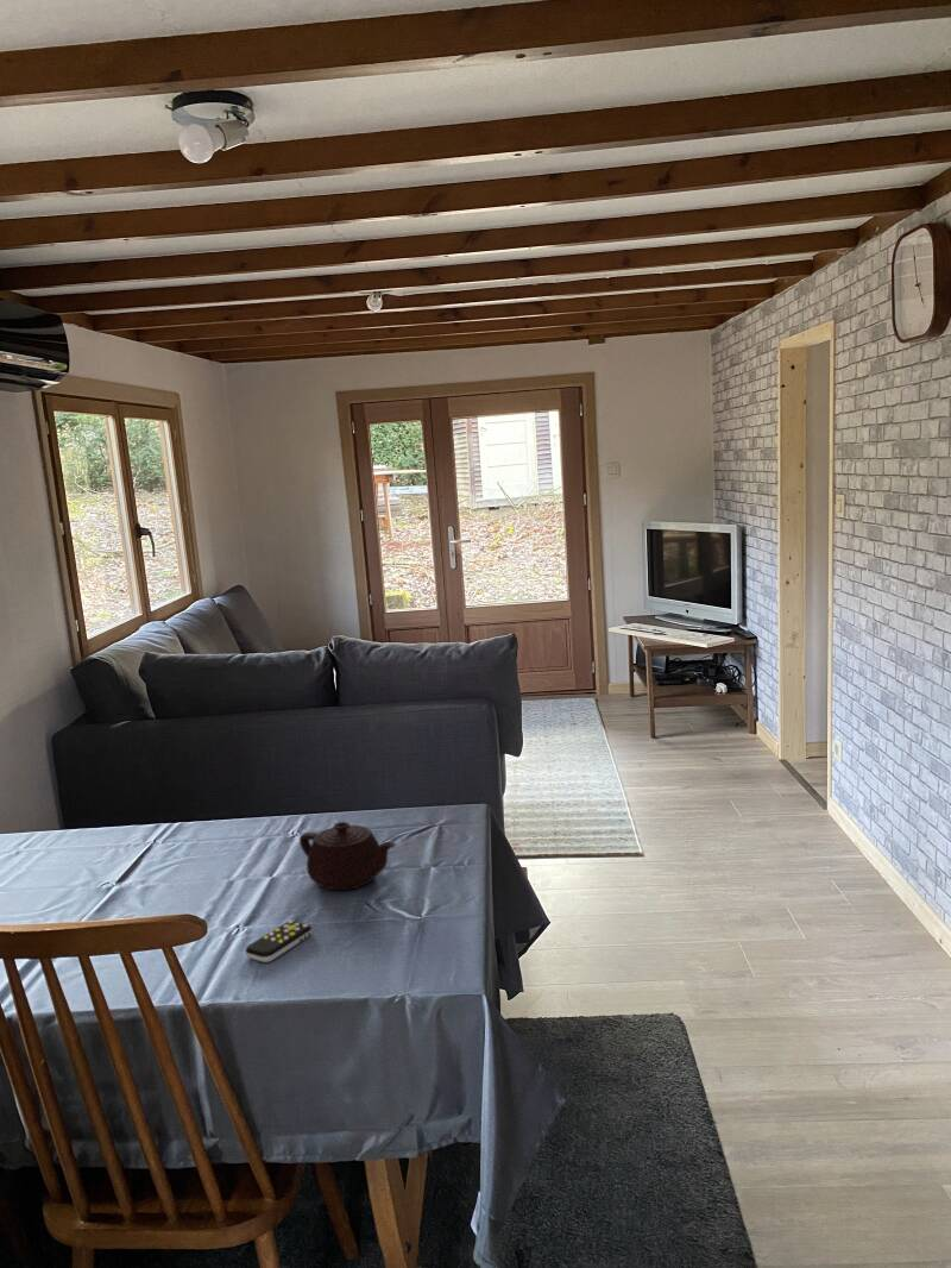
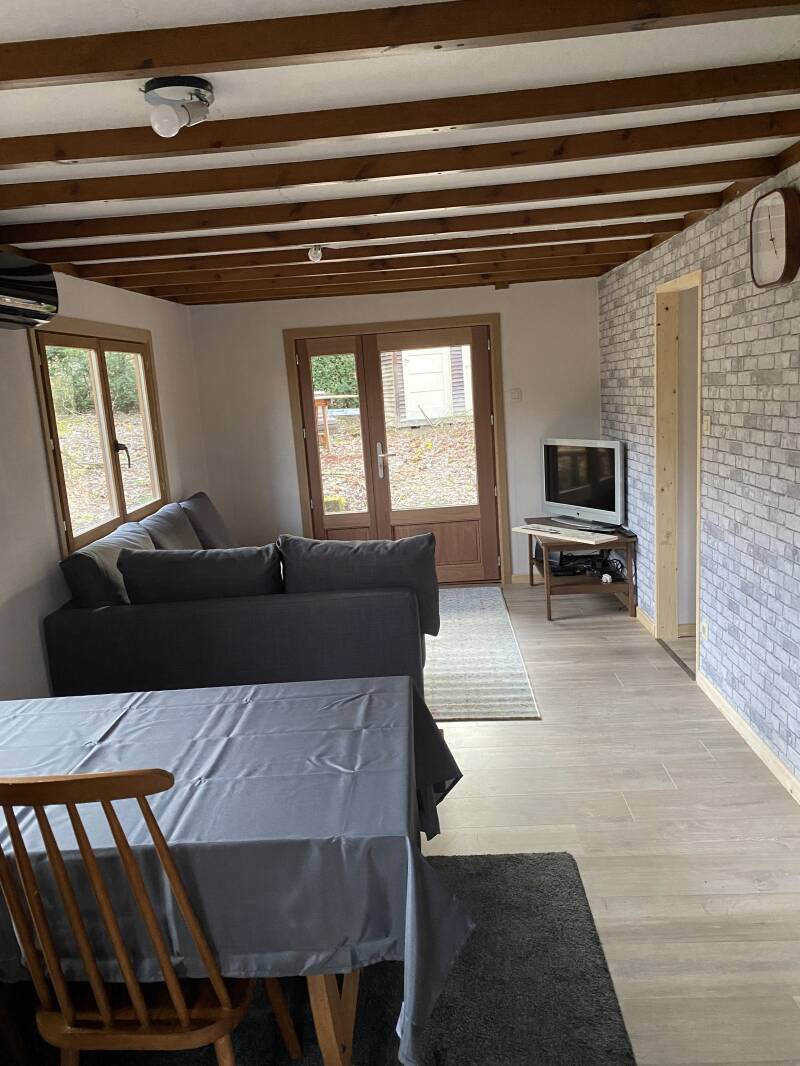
- remote control (278, 940)
- teapot (347, 852)
